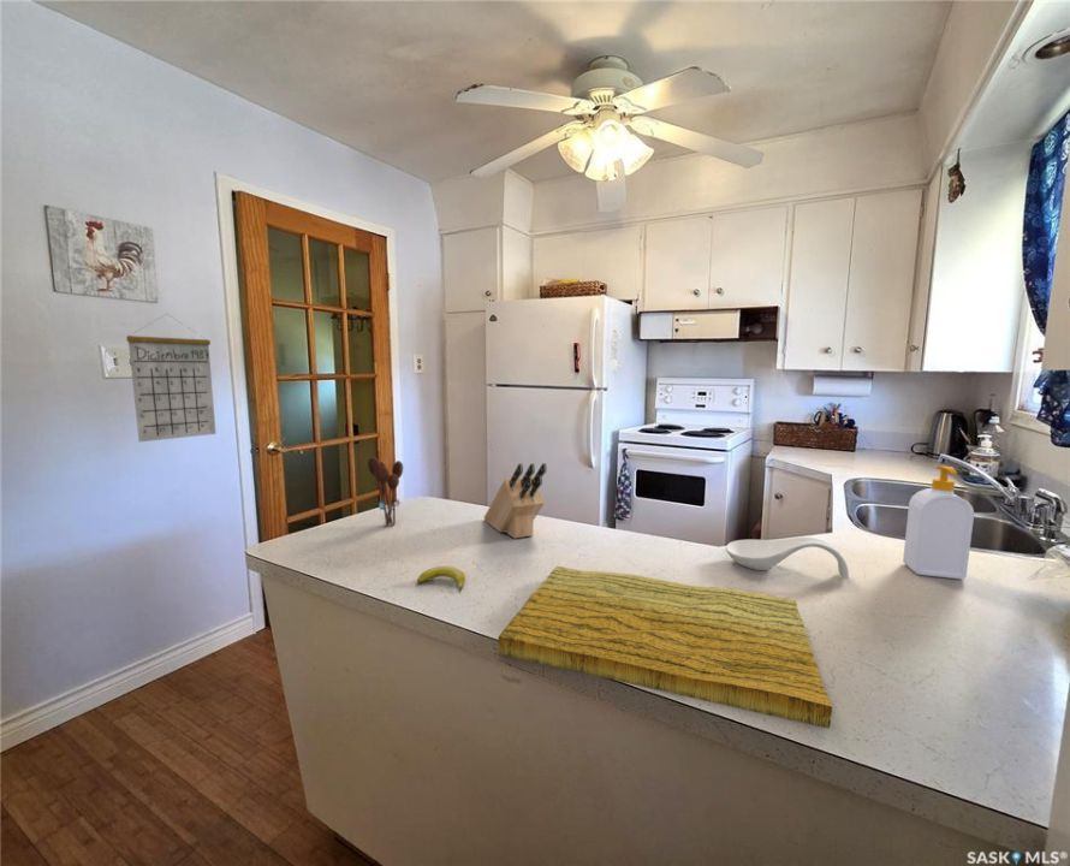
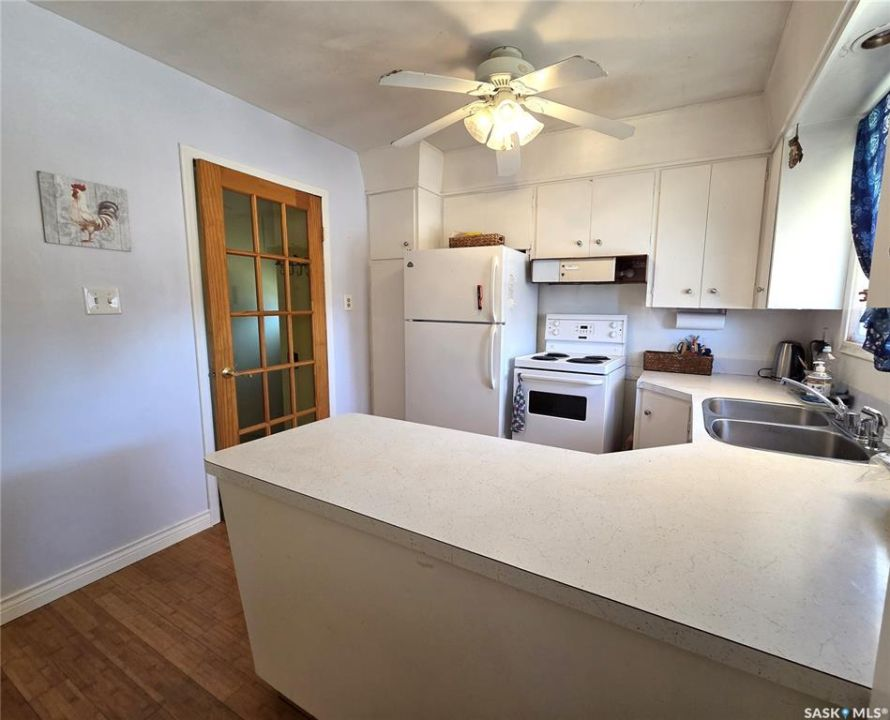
- utensil holder (386, 491)
- soap bottle (939, 520)
- spoon rest (784, 552)
- banana (444, 575)
- knife block (515, 493)
- cutting board (656, 622)
- calendar (173, 376)
